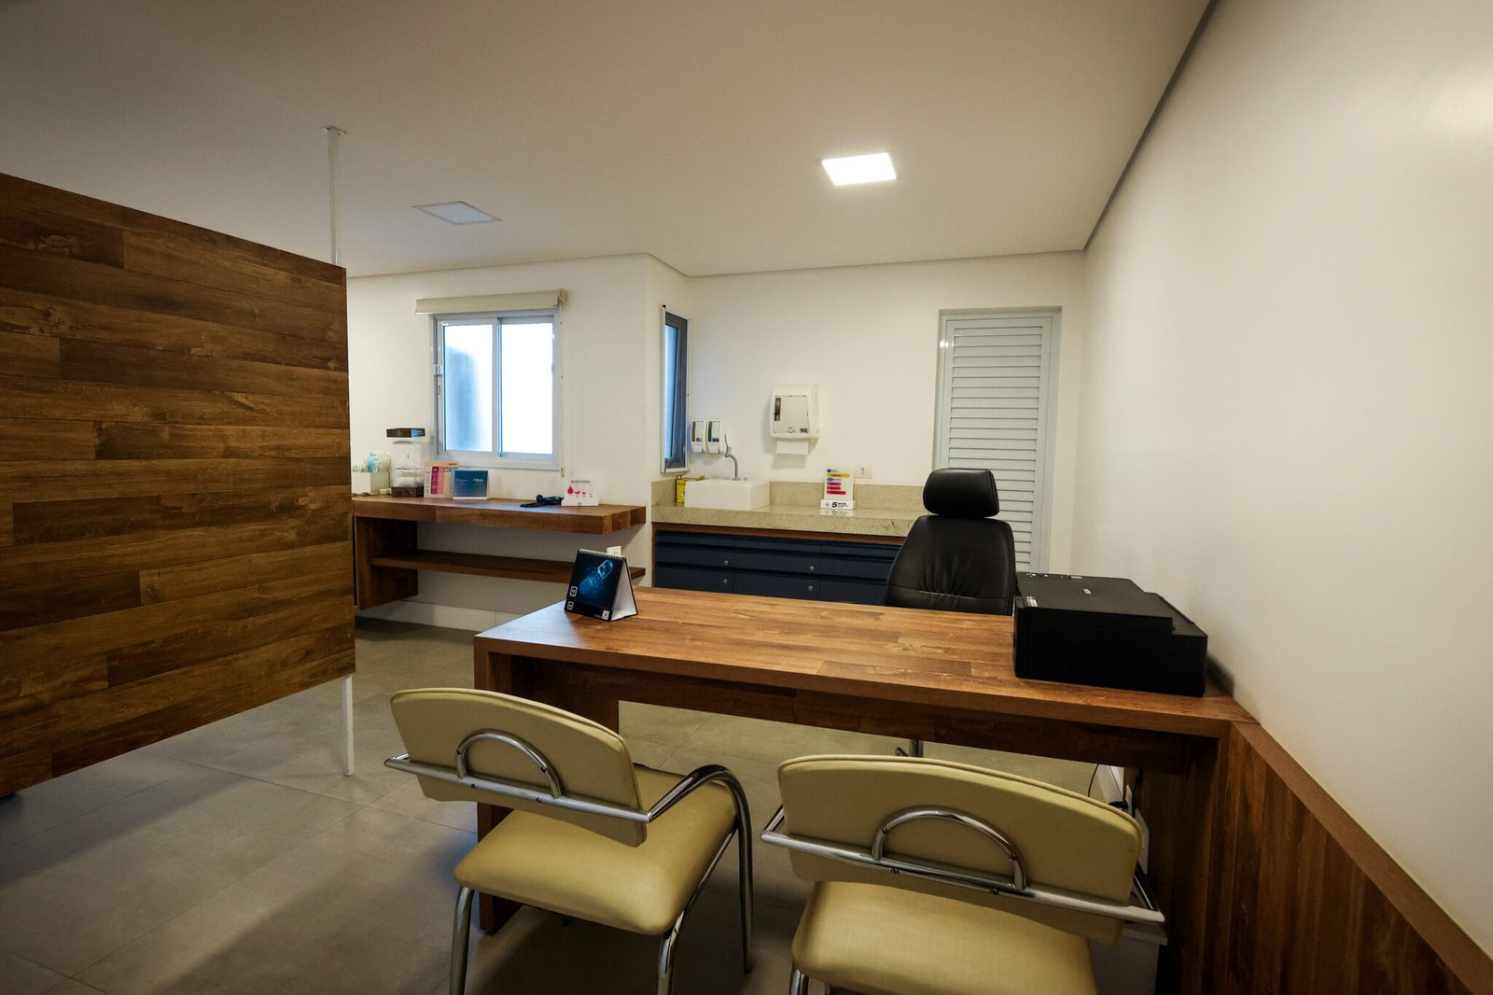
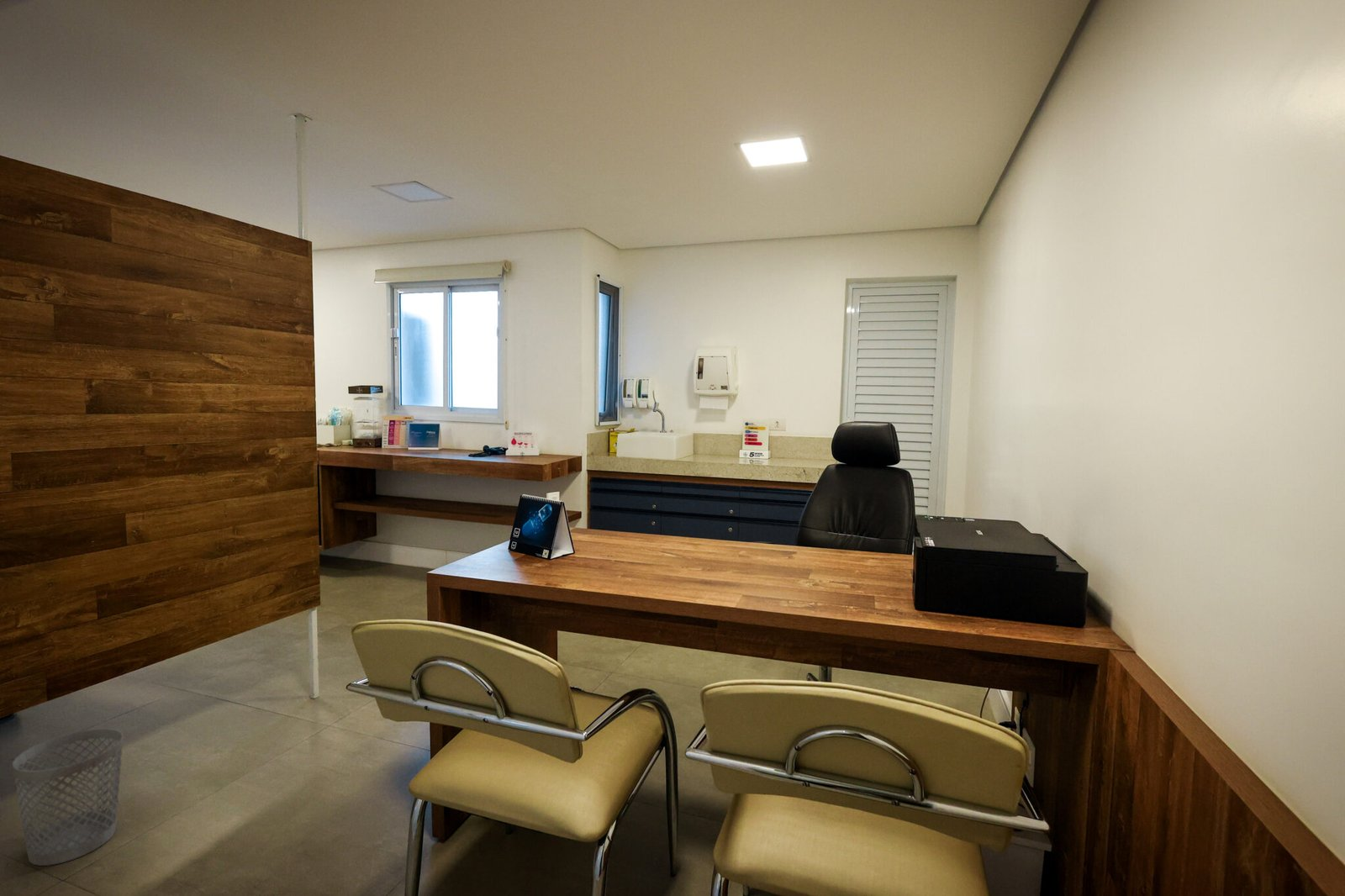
+ wastebasket (71, 796)
